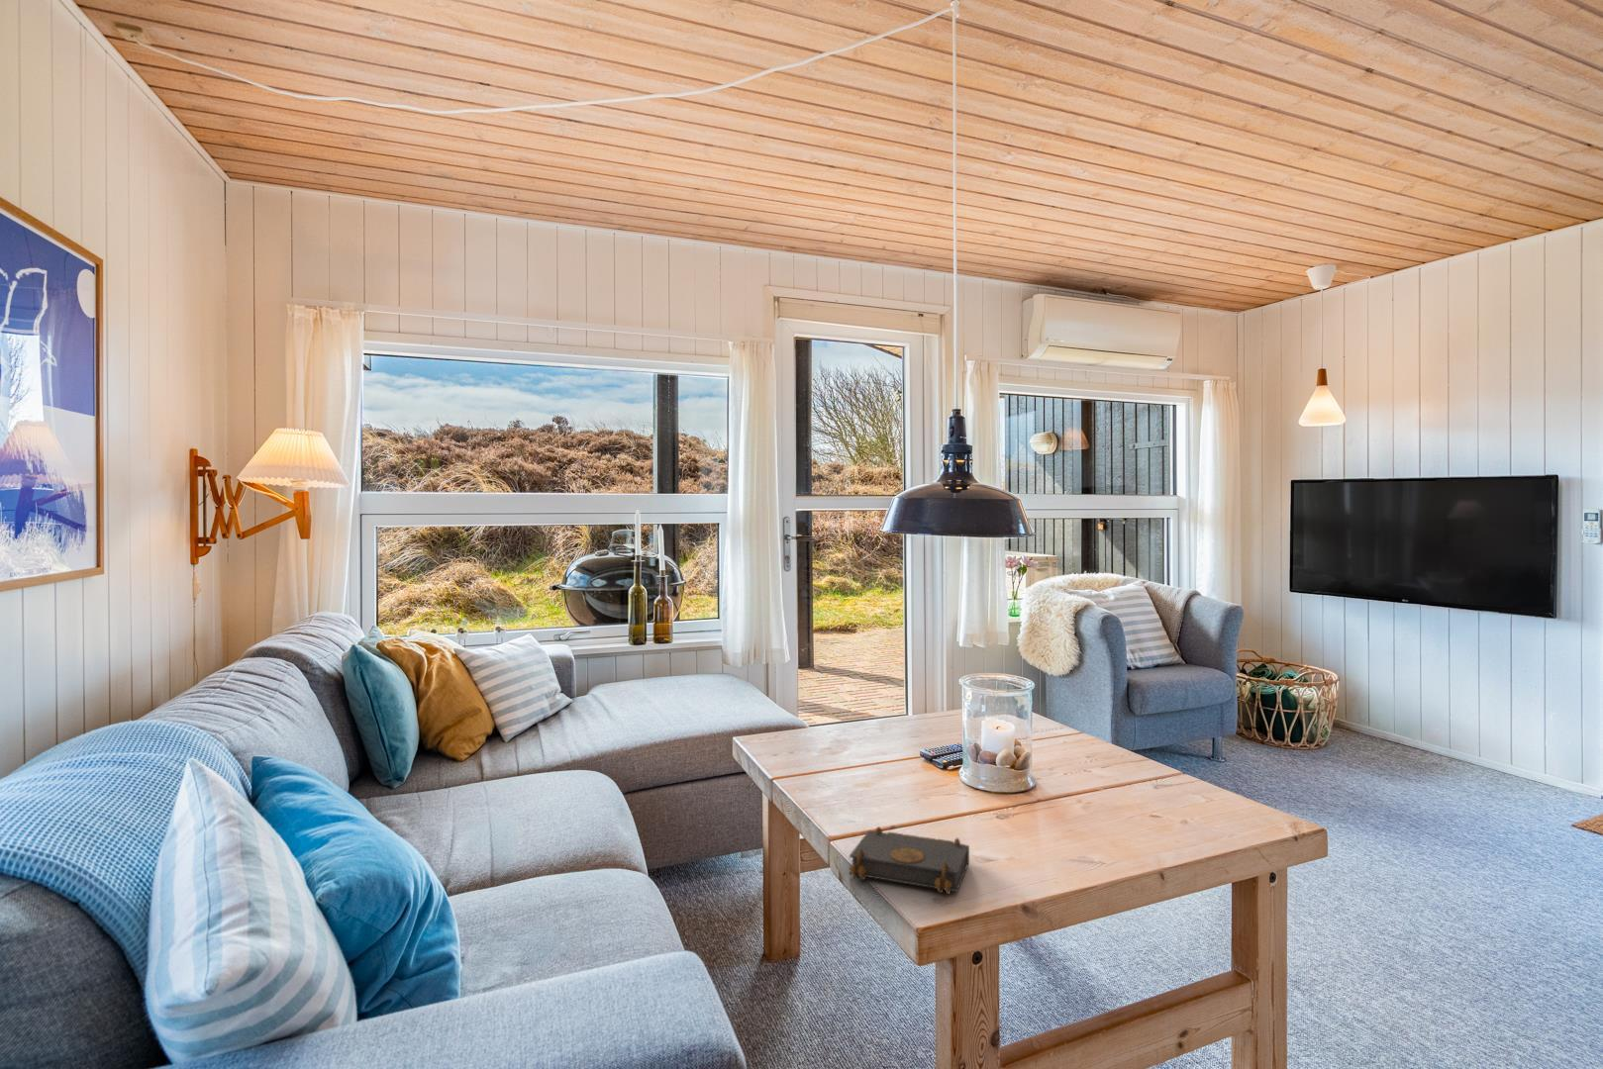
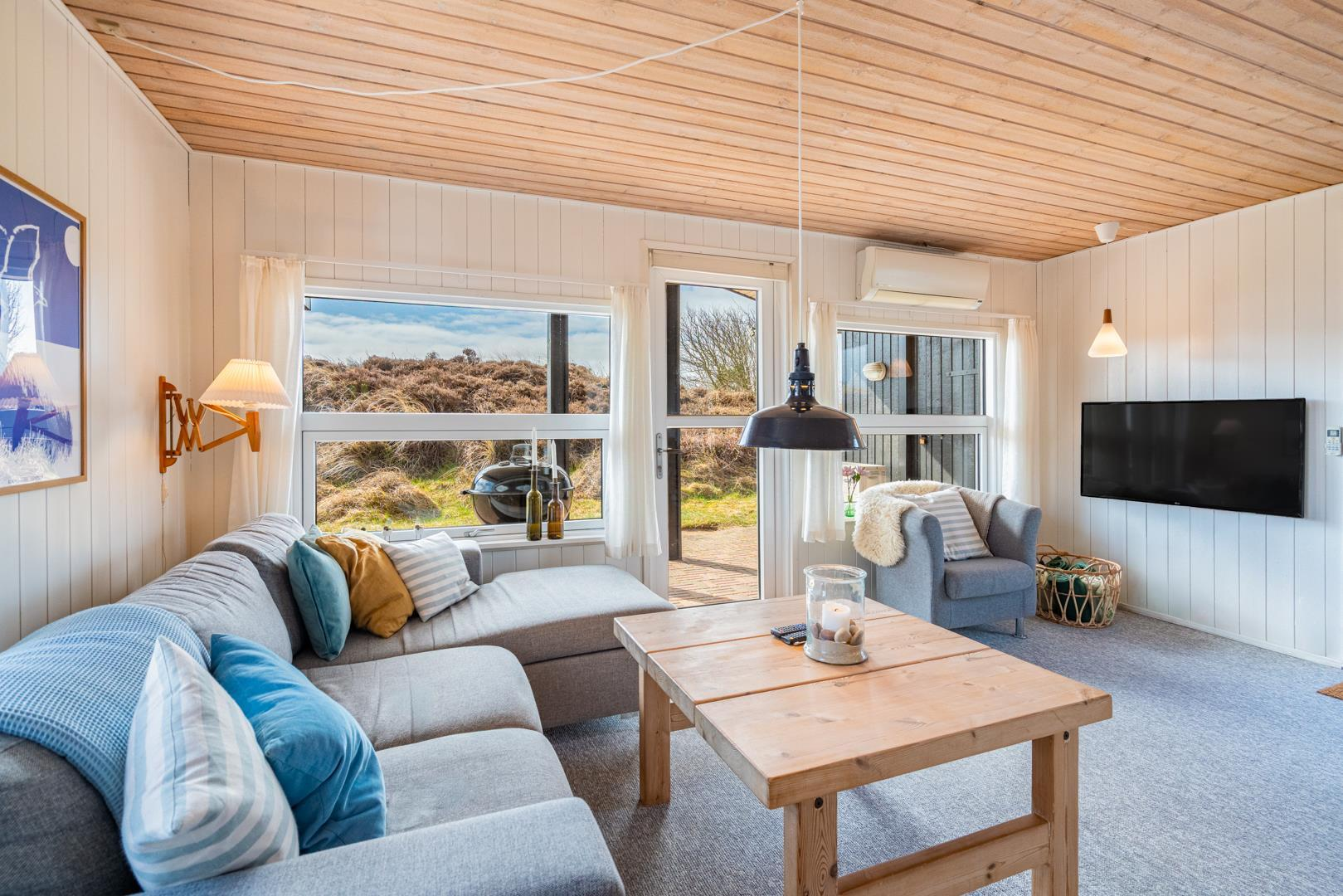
- book (910, 857)
